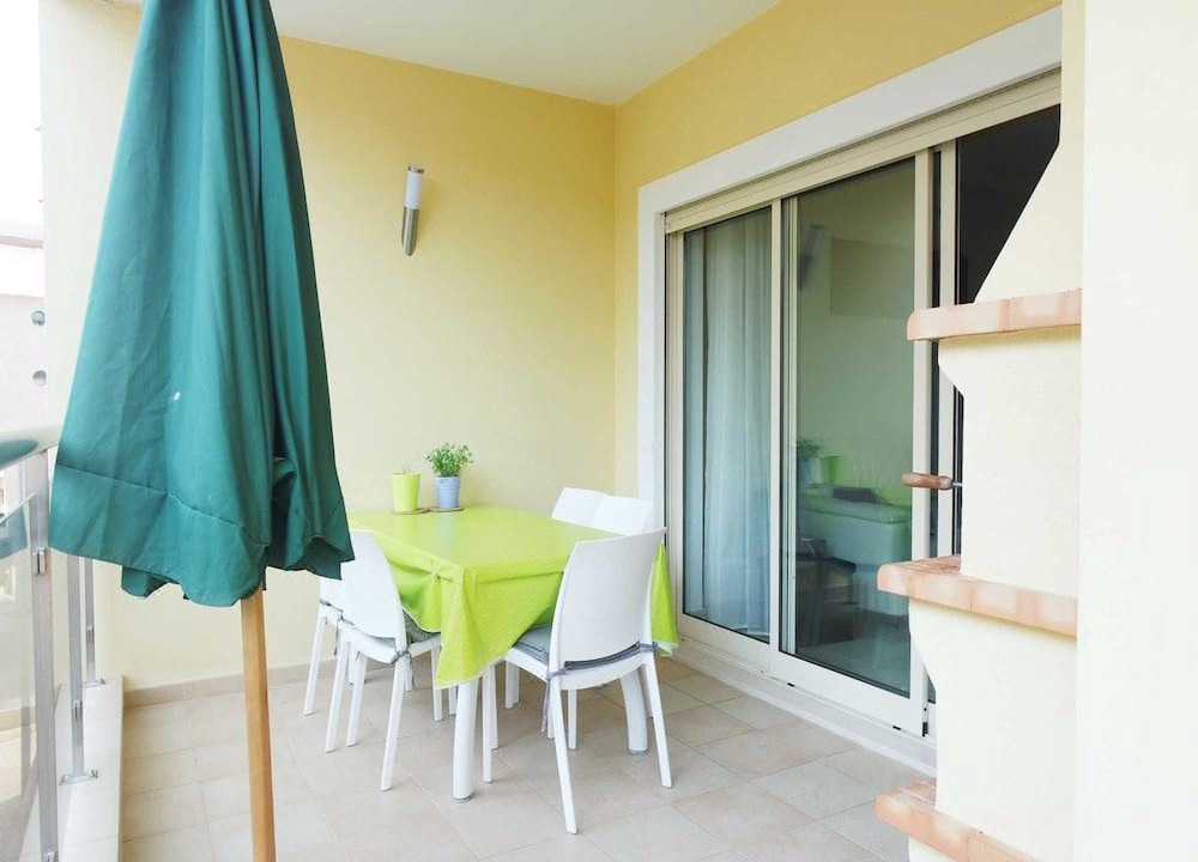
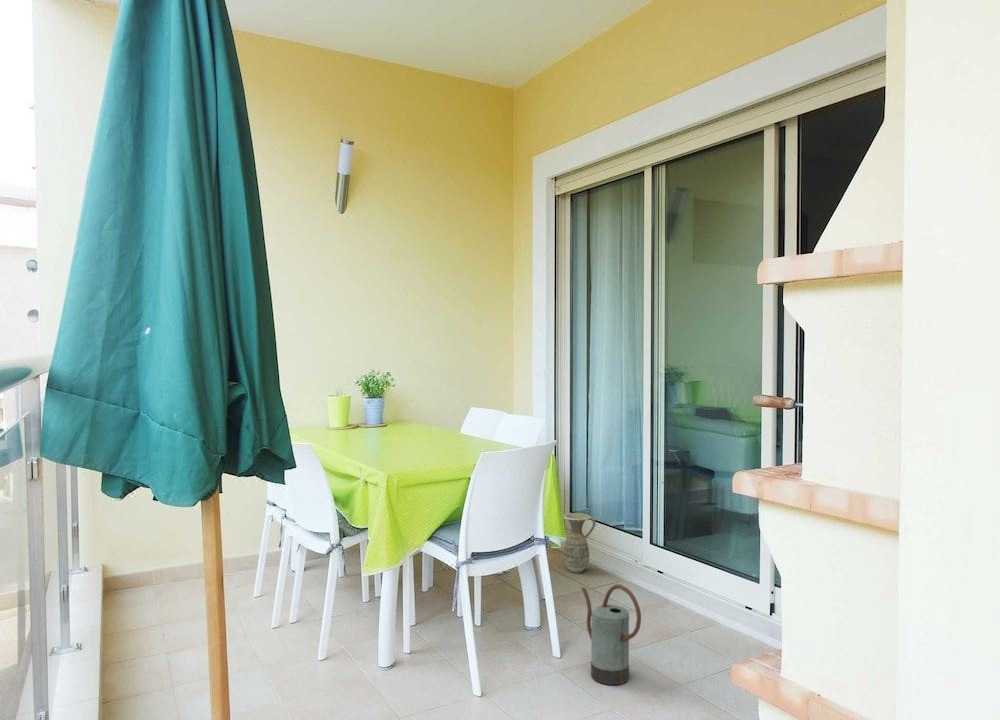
+ ceramic jug (576, 542)
+ watering can (609, 628)
